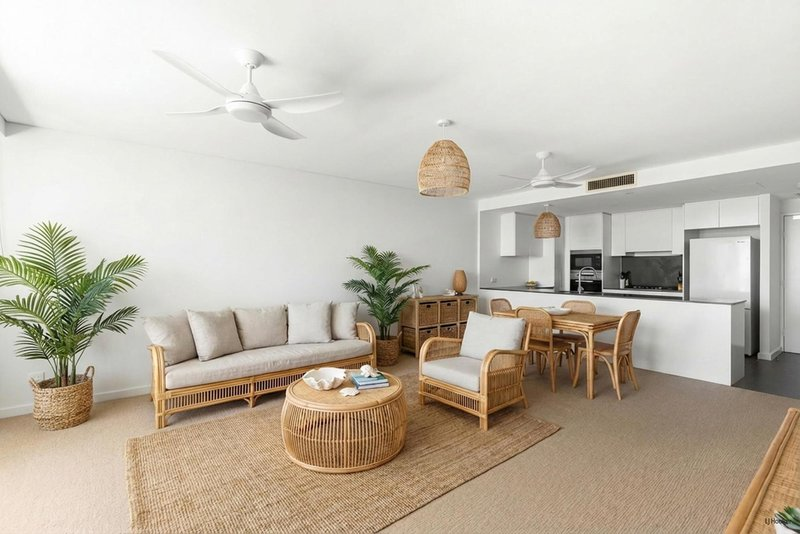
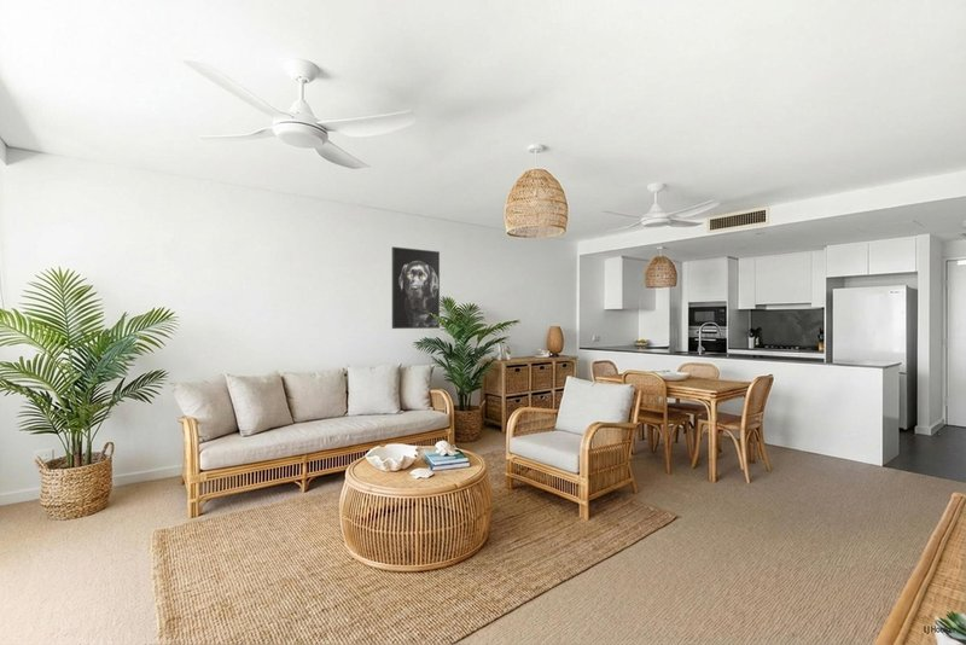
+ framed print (415, 289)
